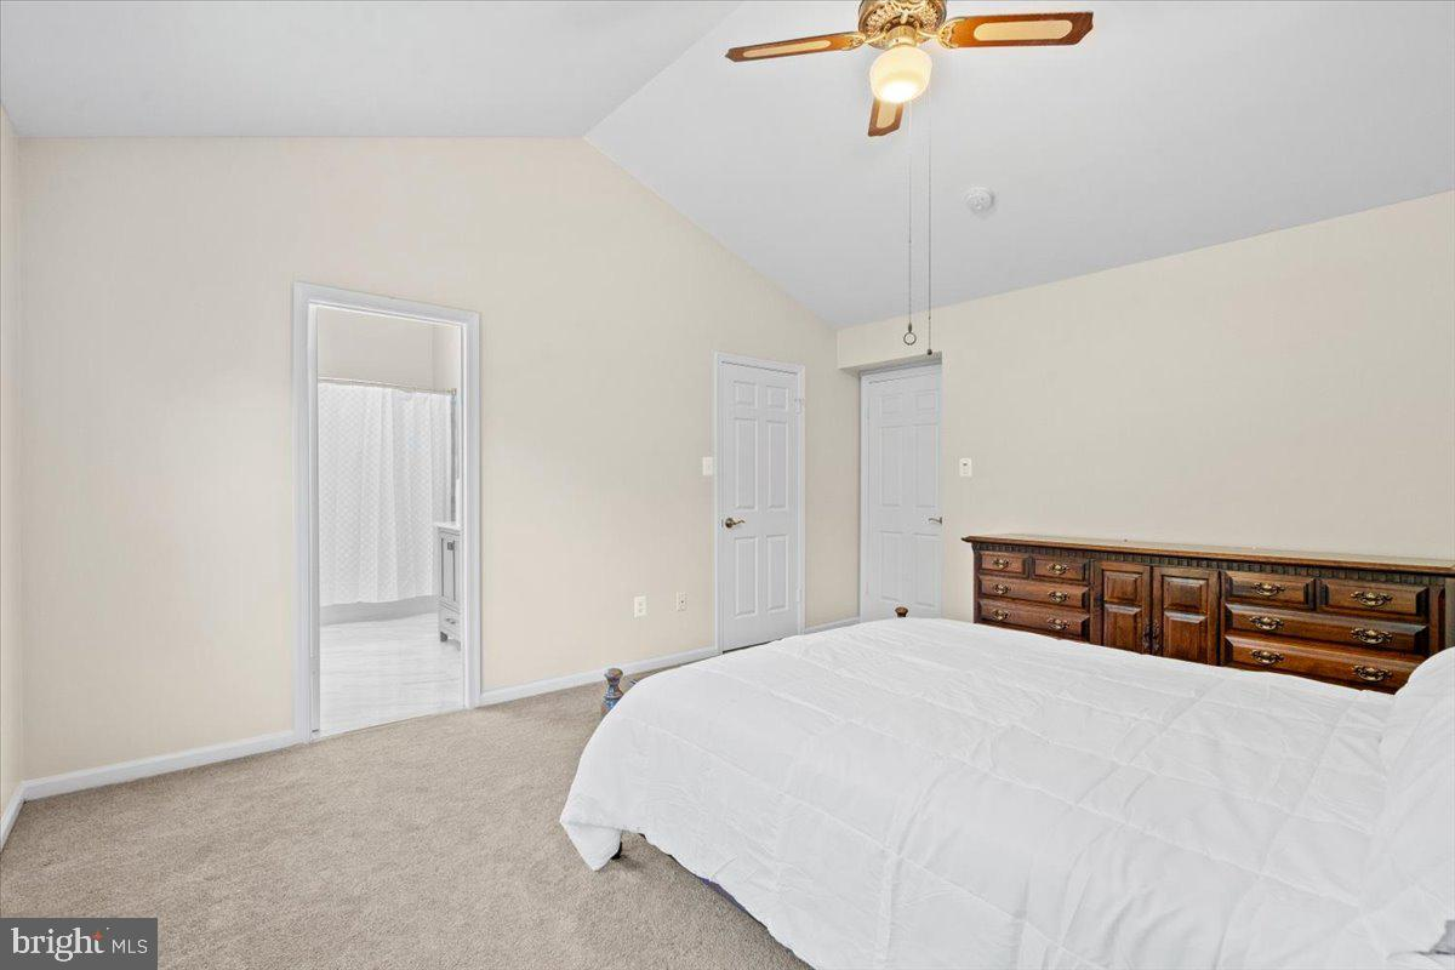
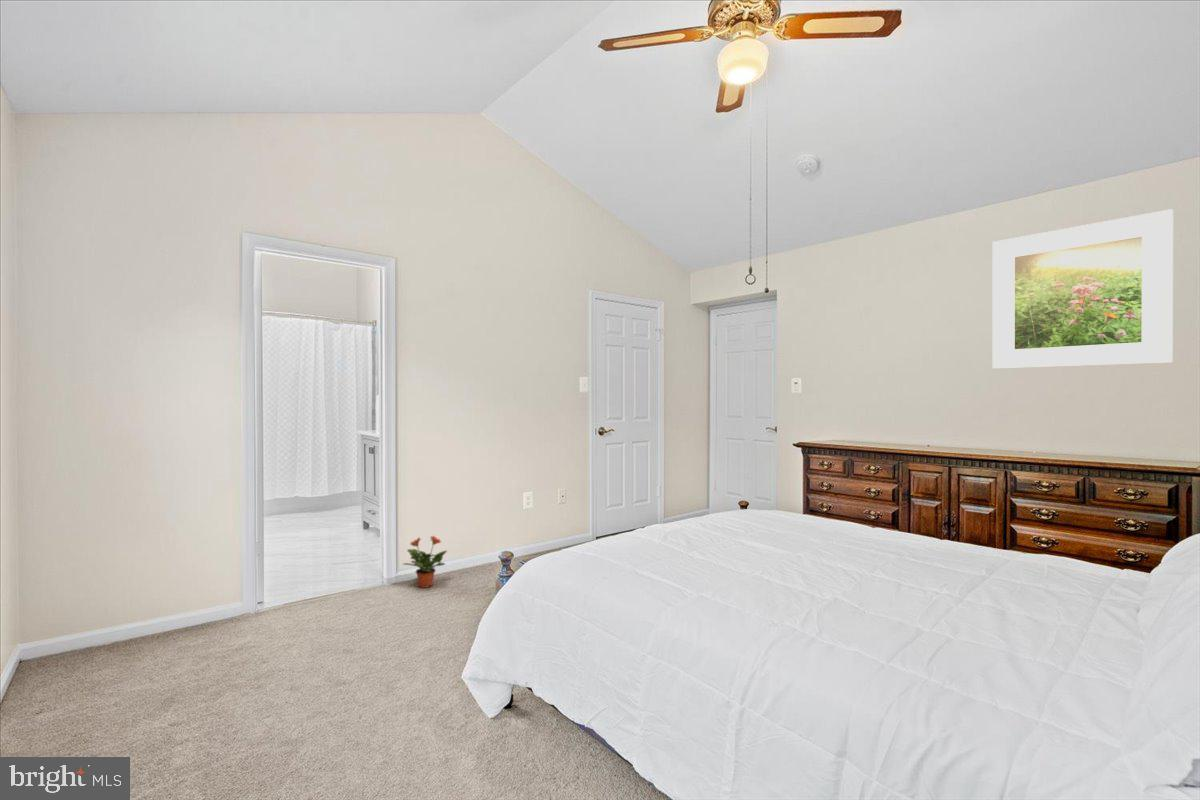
+ potted plant (425, 560)
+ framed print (1074, 296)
